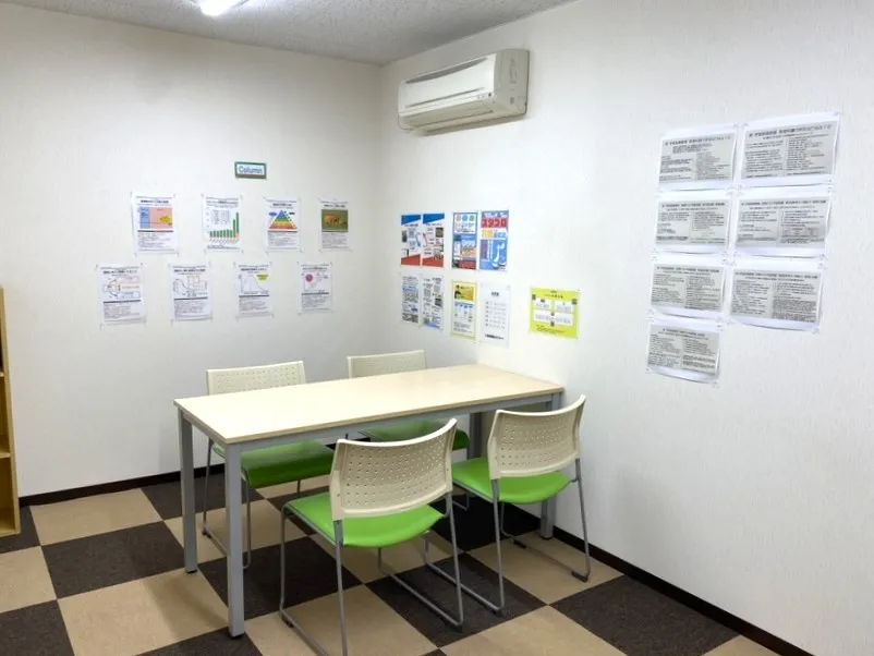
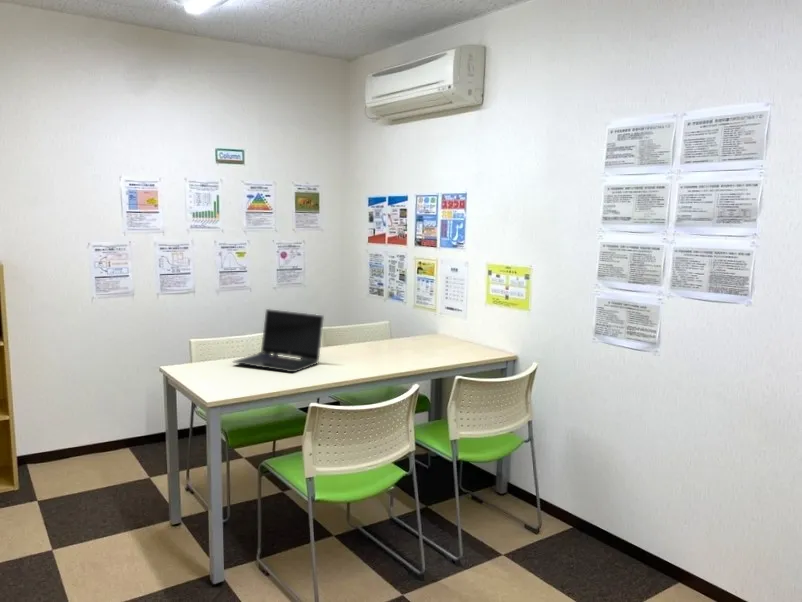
+ laptop computer (278, 339)
